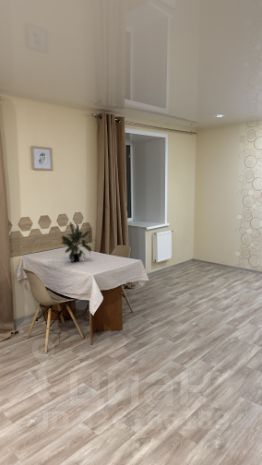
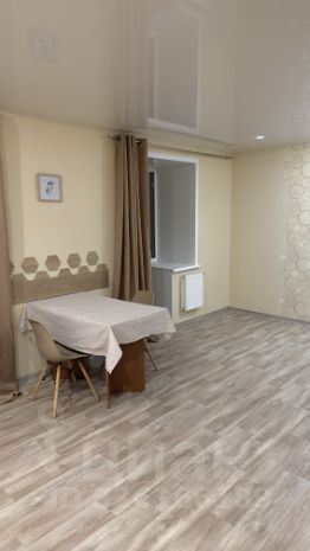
- potted plant (76, 241)
